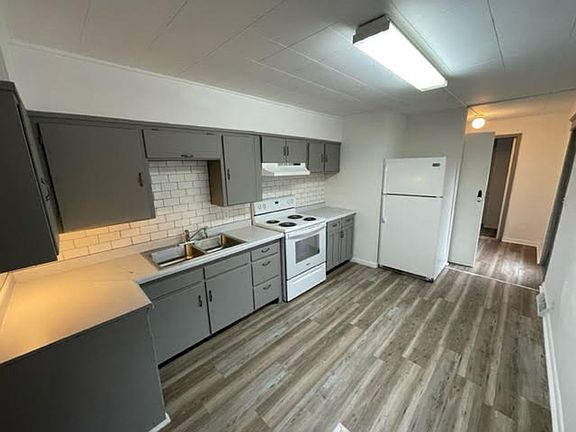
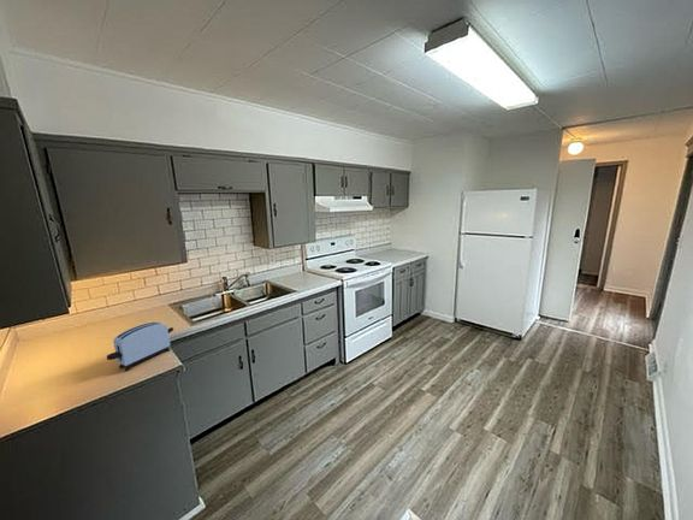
+ toaster (143, 342)
